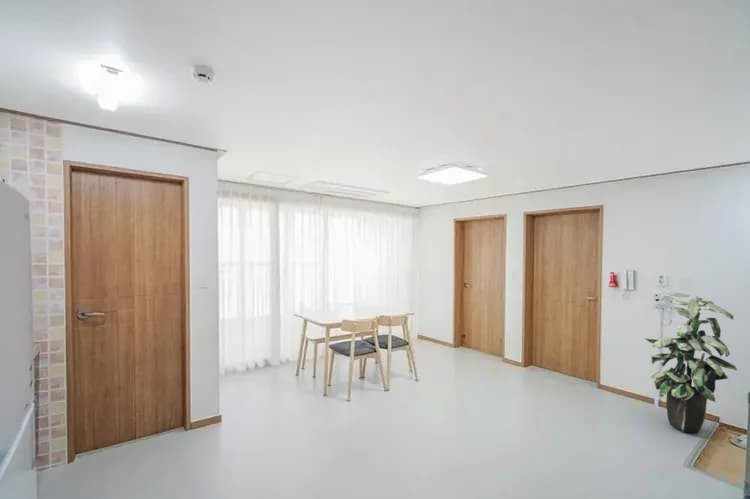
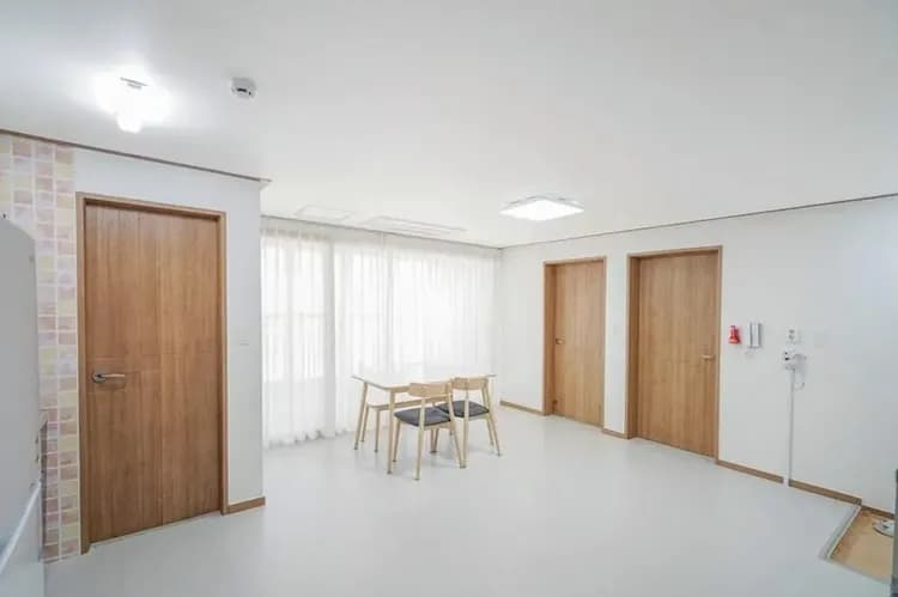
- indoor plant (686, 360)
